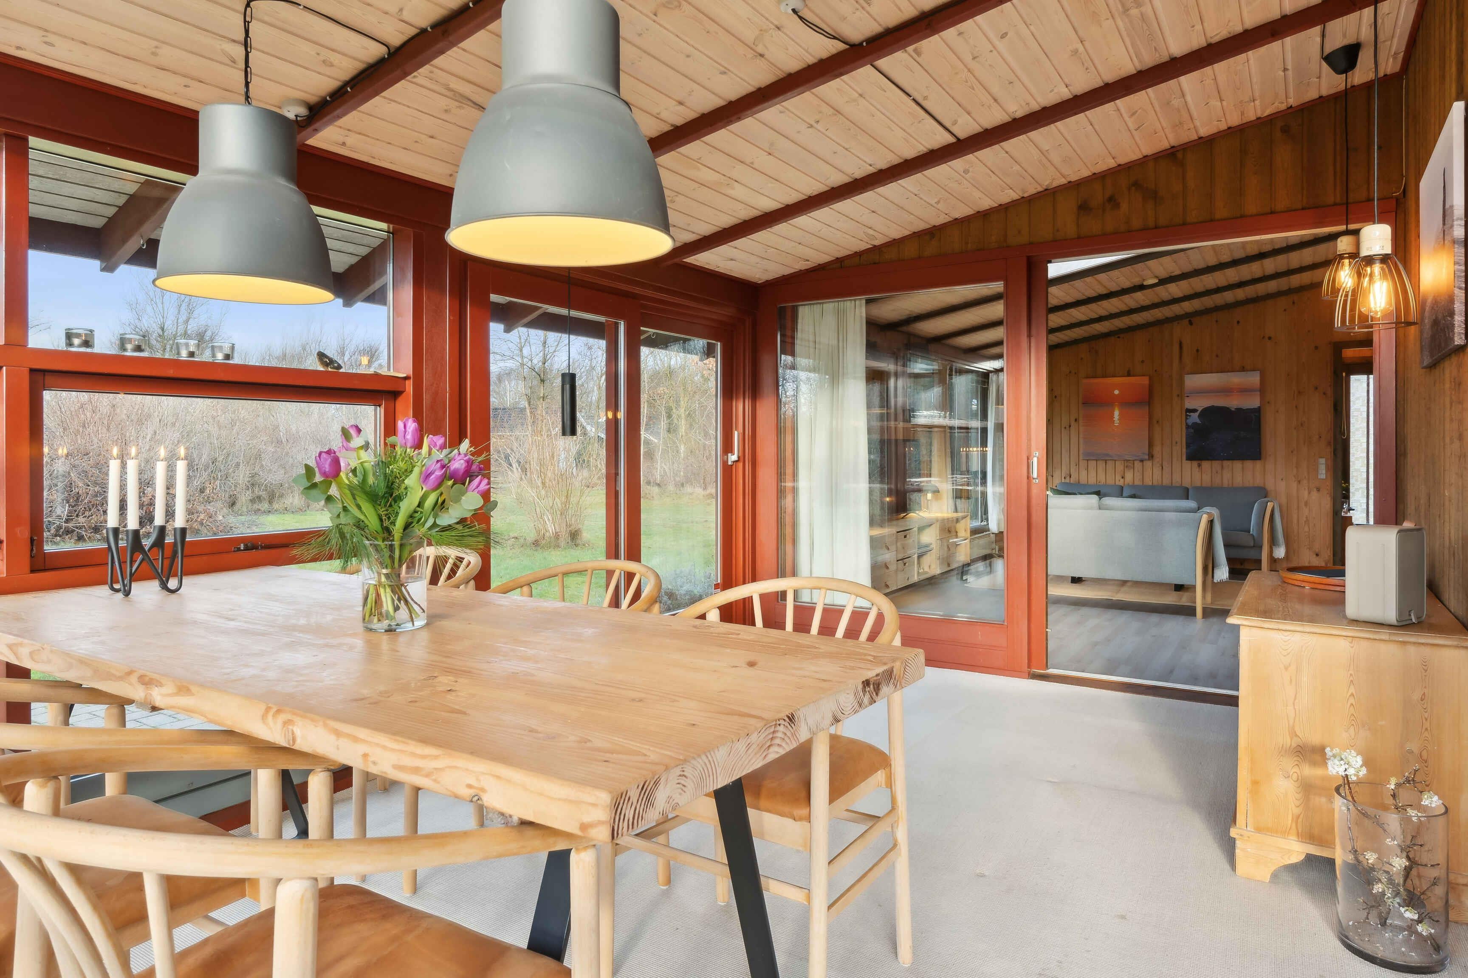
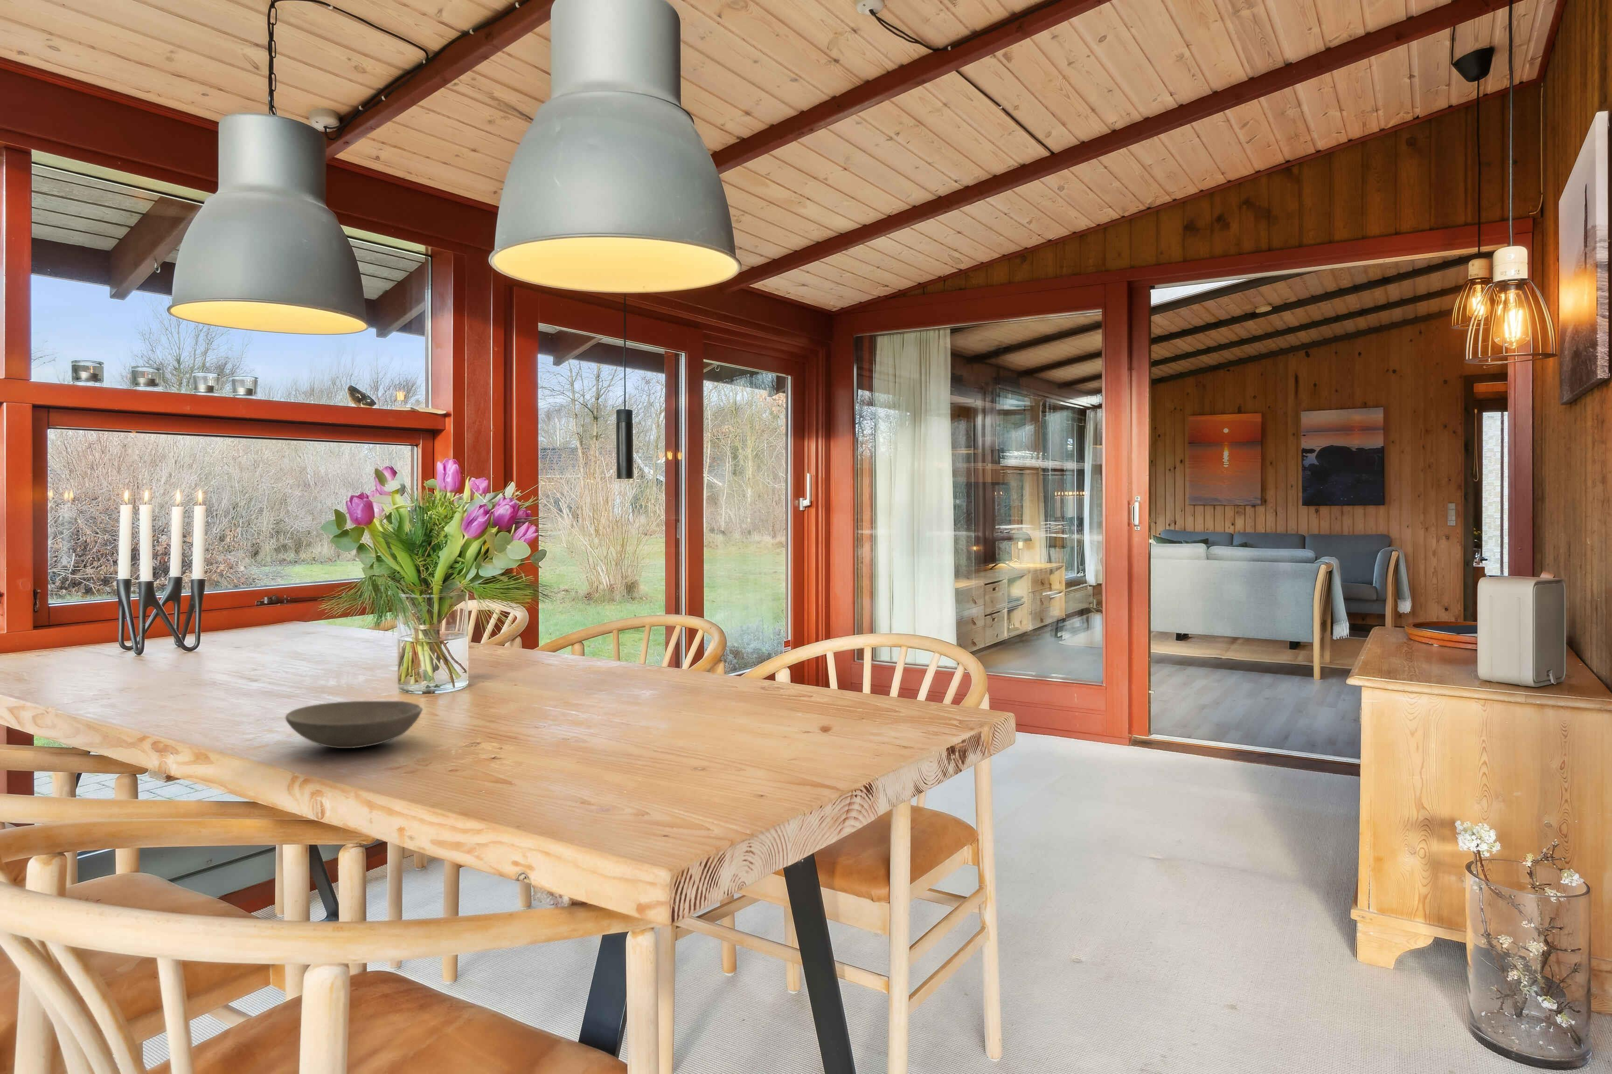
+ bowl (356, 726)
